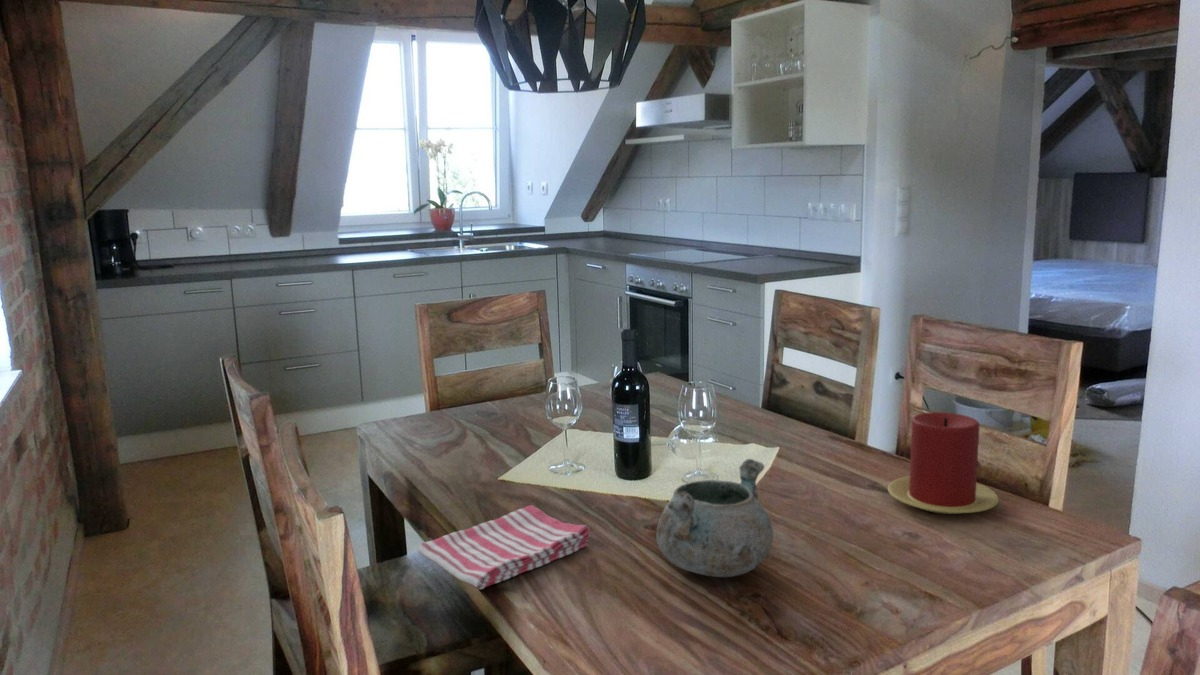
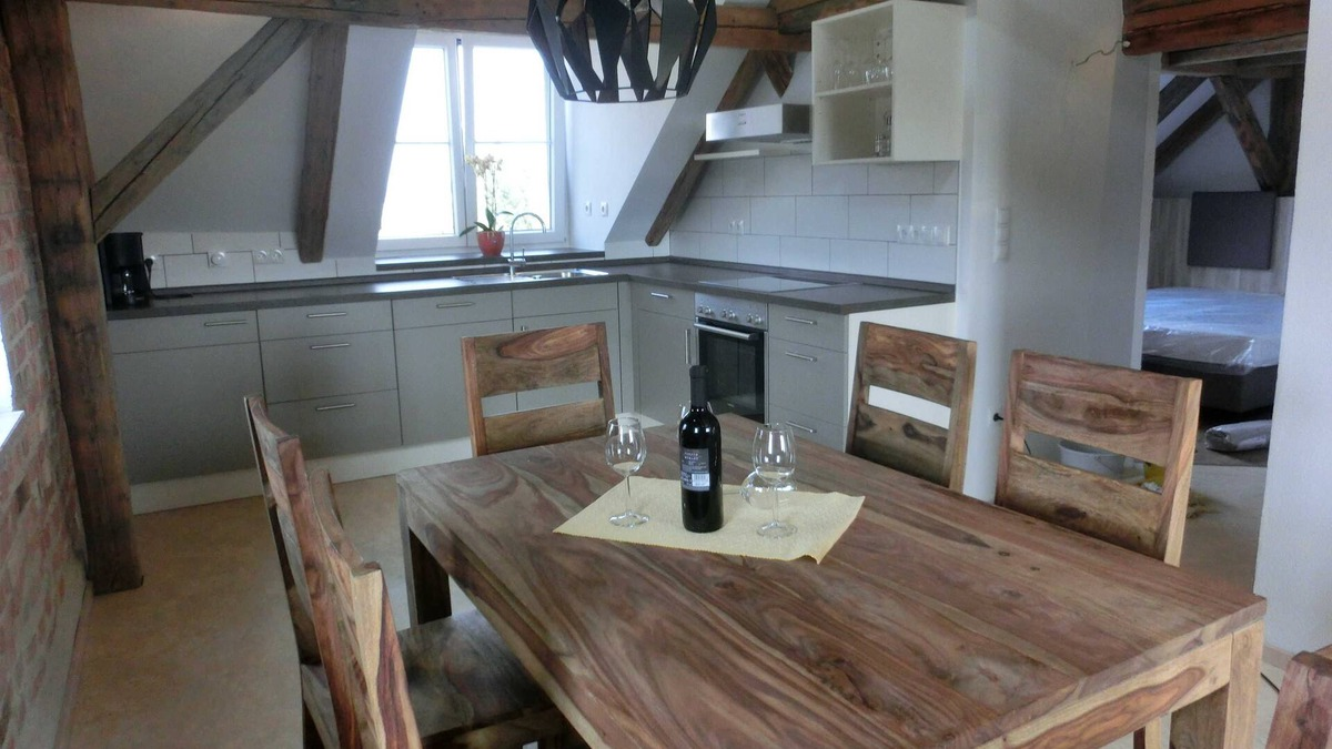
- dish towel (504, 541)
- decorative bowl (715, 519)
- candle (943, 460)
